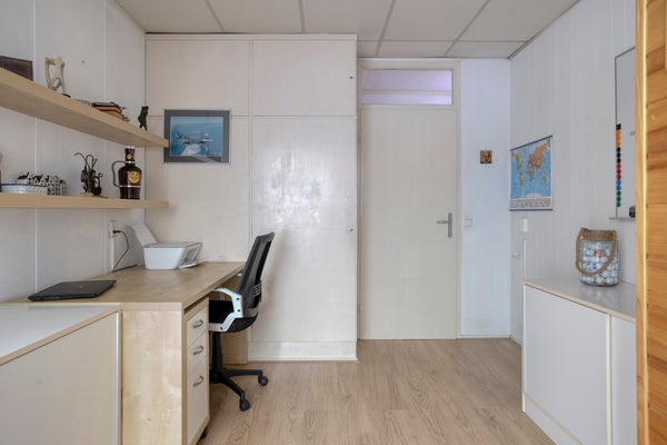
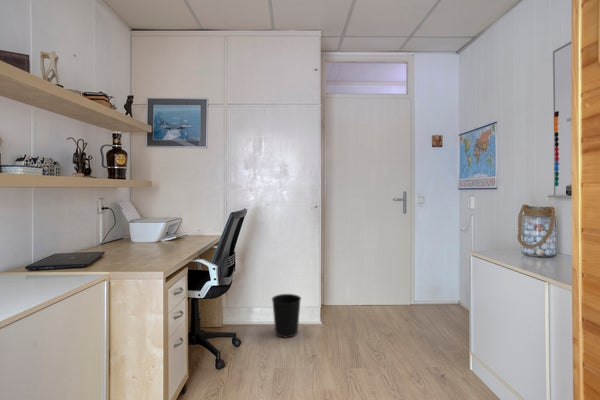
+ wastebasket (286, 315)
